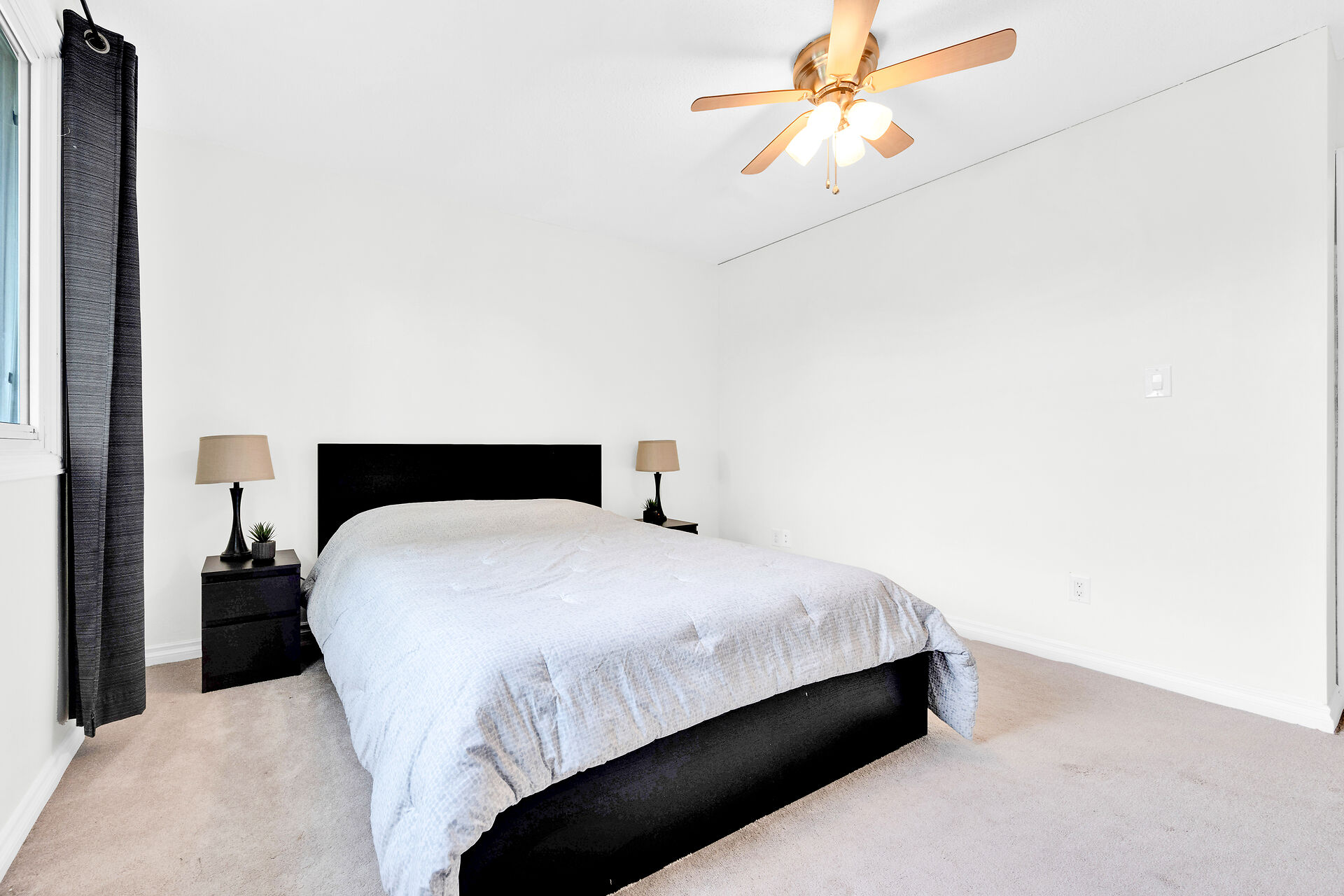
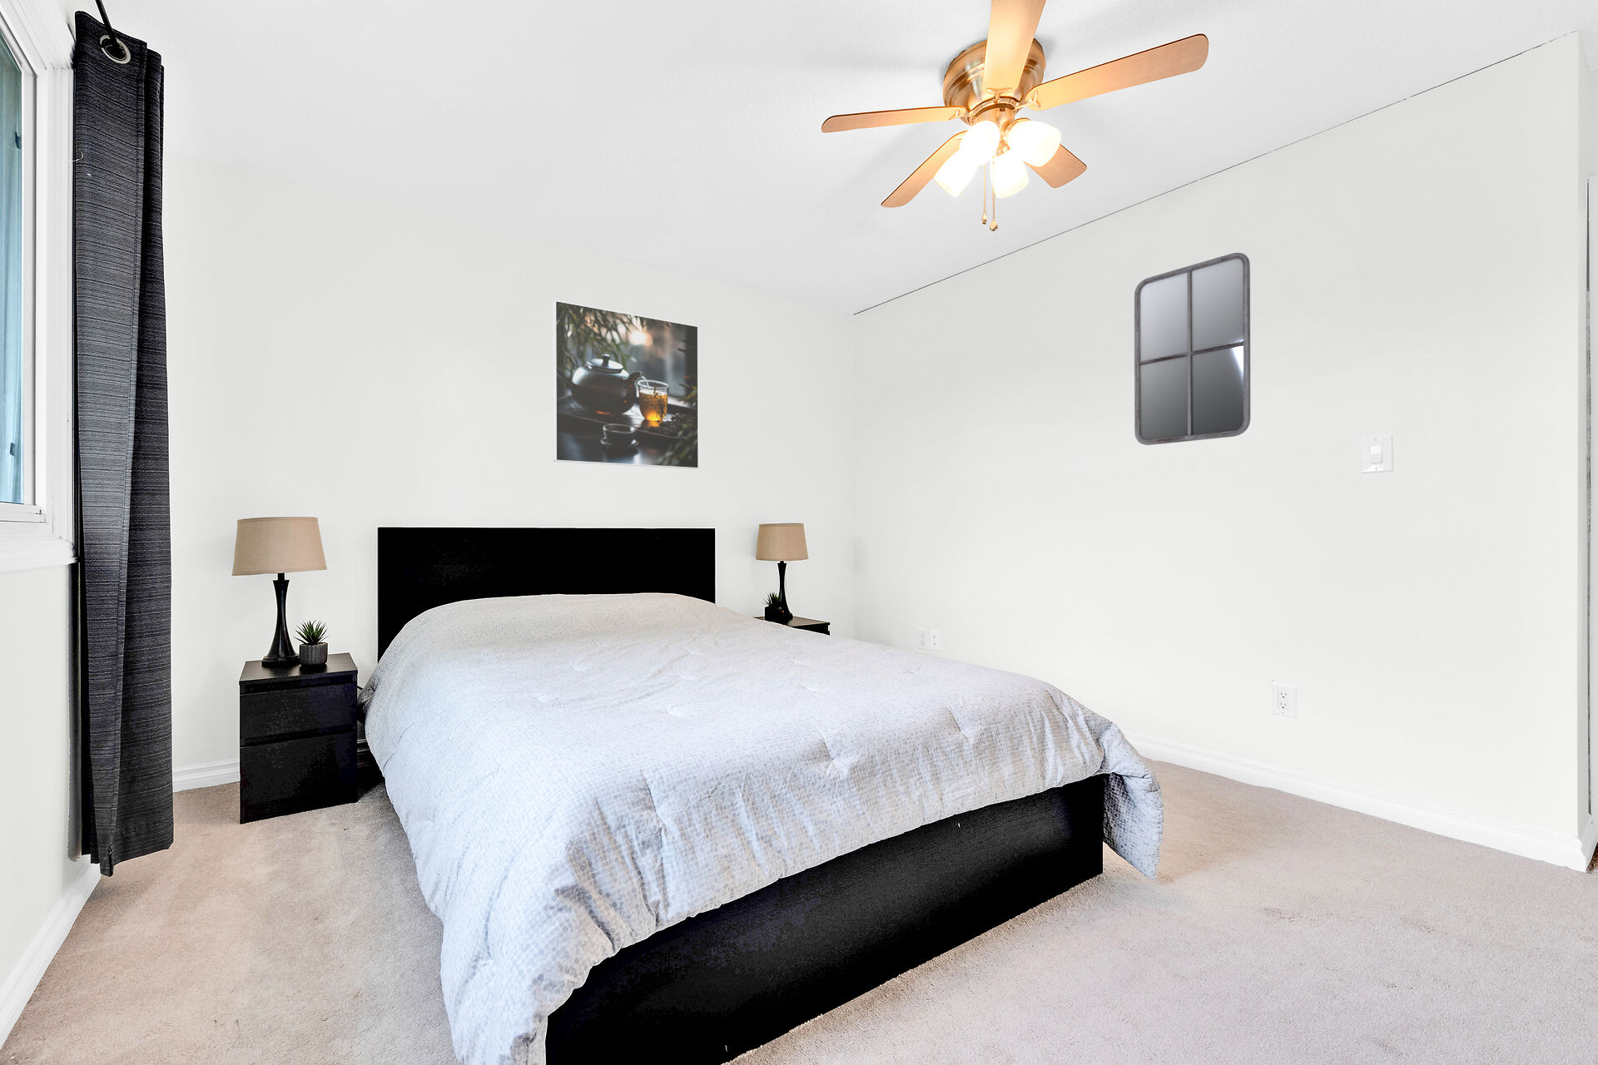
+ home mirror (1189, 354)
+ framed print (630, 390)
